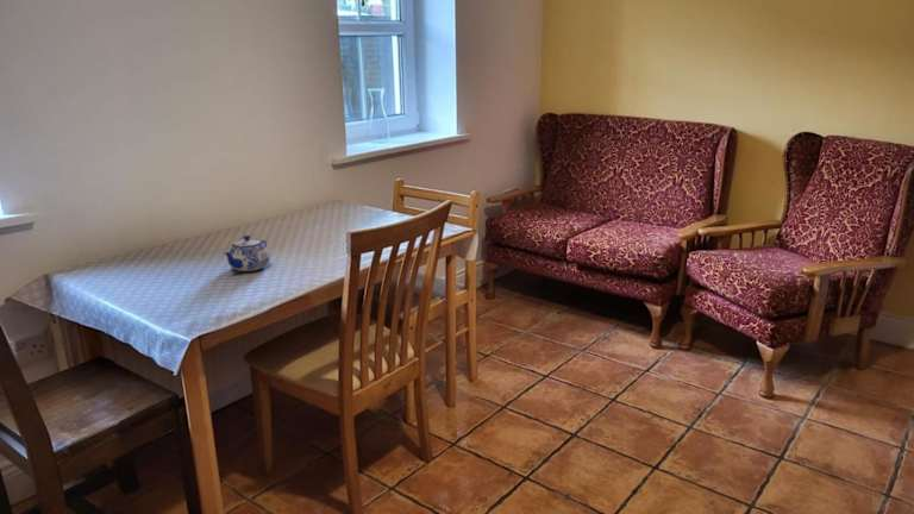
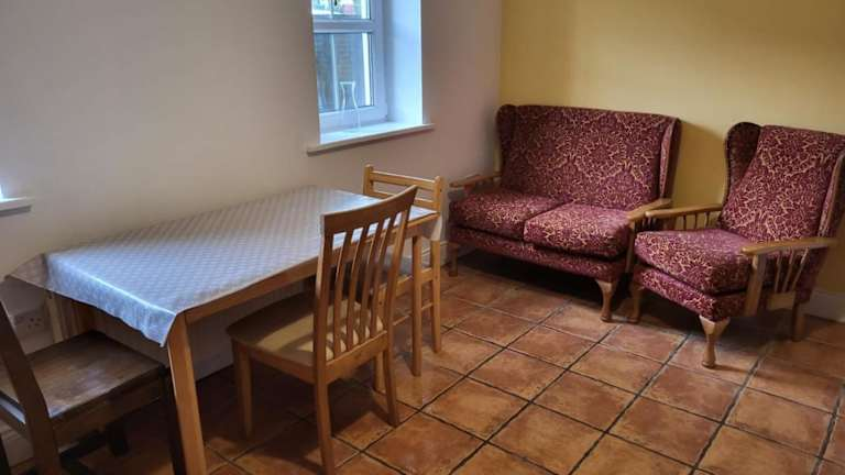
- teapot (245, 252)
